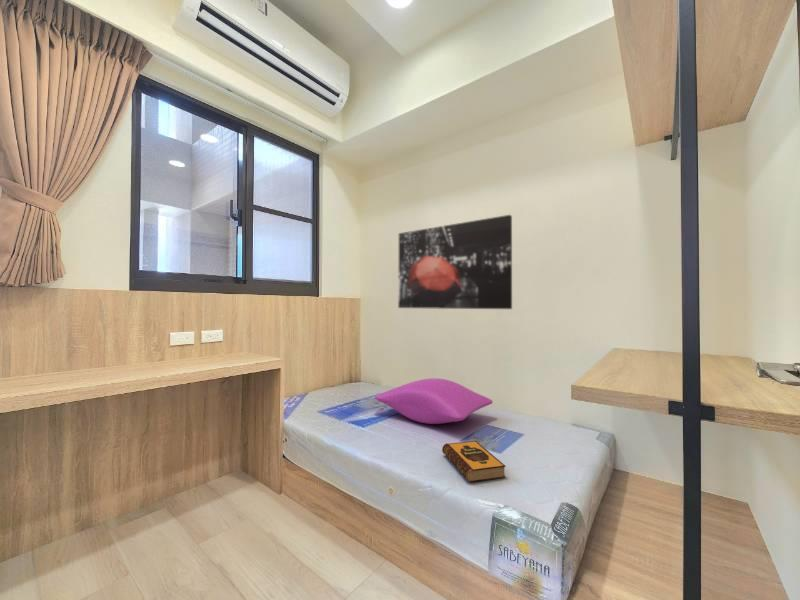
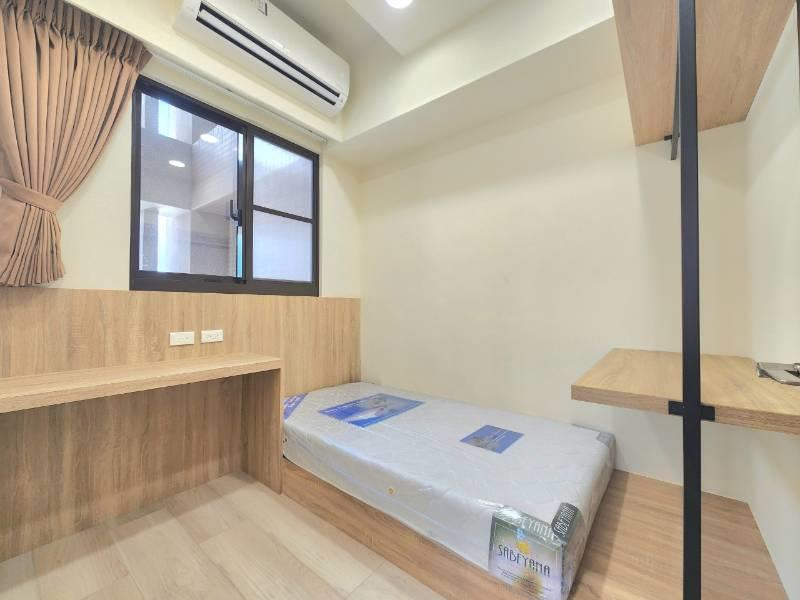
- hardback book (471, 459)
- cushion (432, 399)
- wall art (448, 266)
